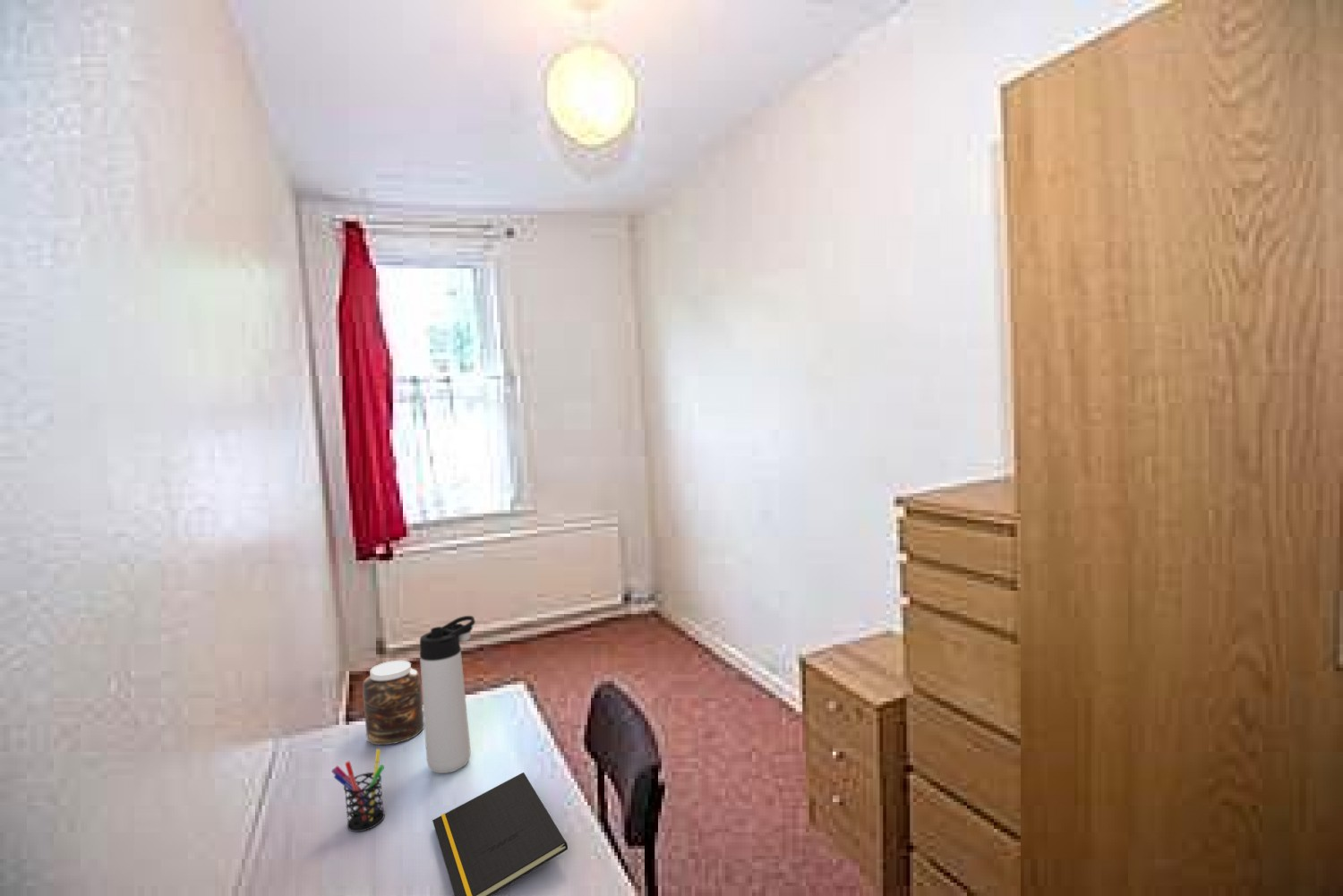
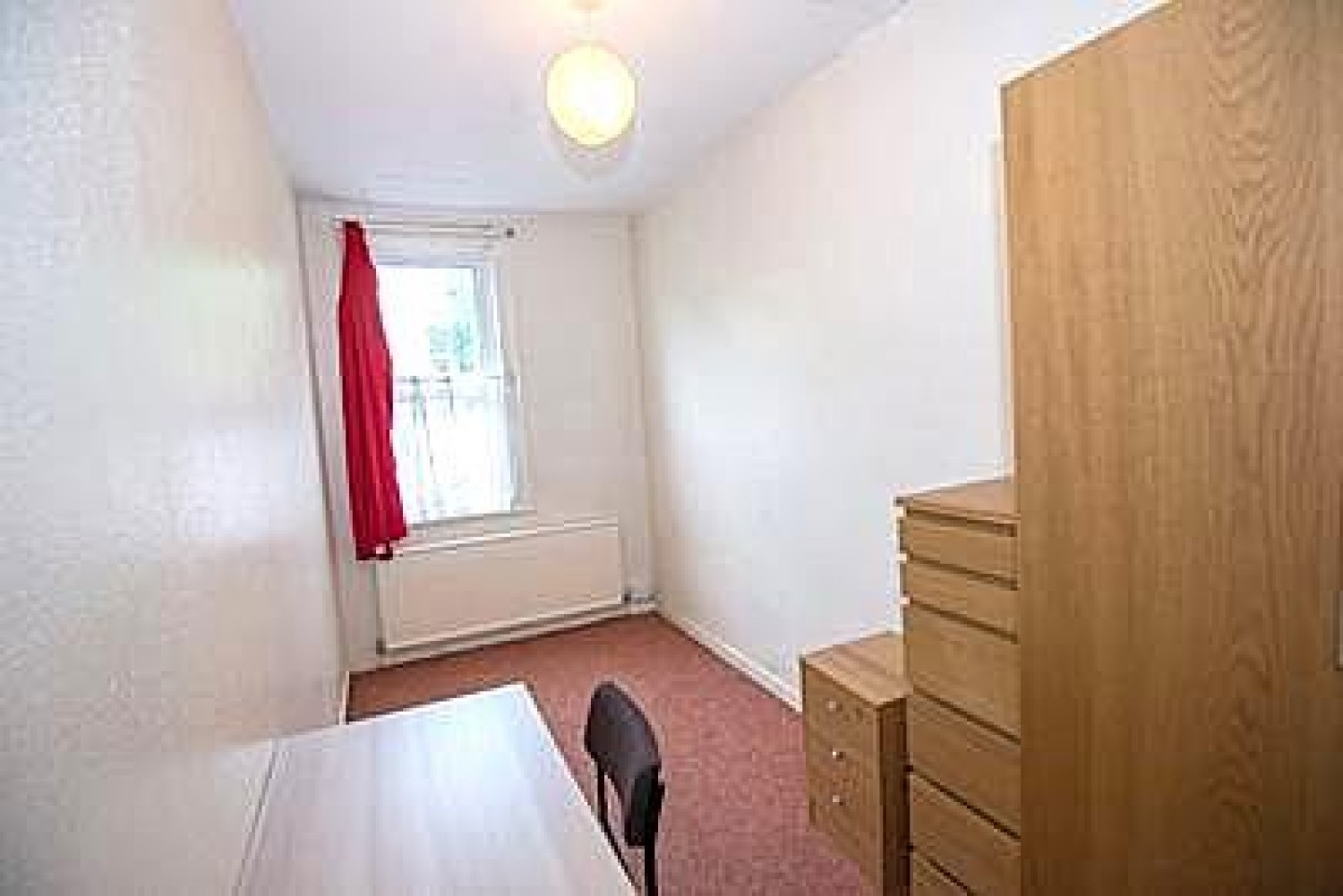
- notepad (496, 833)
- pen holder (364, 788)
- jar (393, 699)
- thermos bottle (452, 692)
